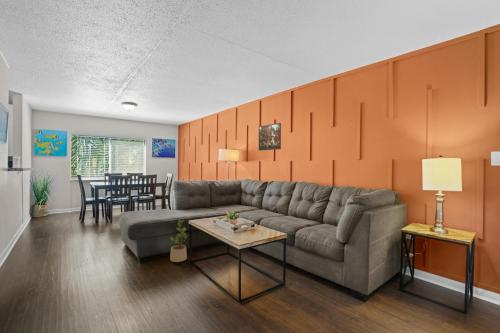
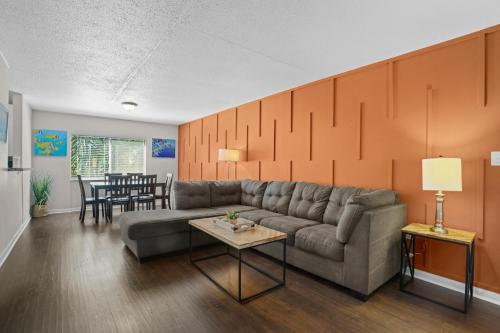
- potted plant (179, 238)
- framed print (269, 137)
